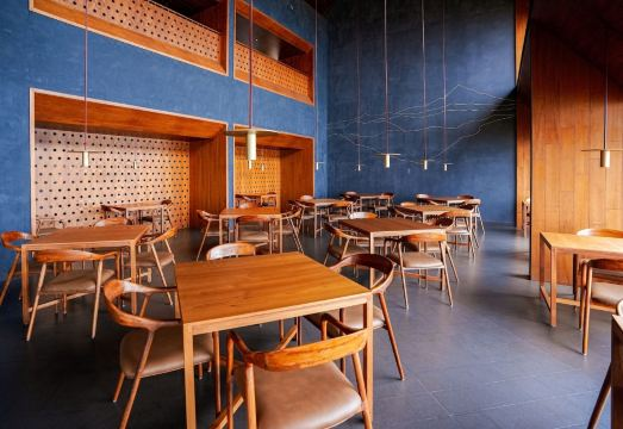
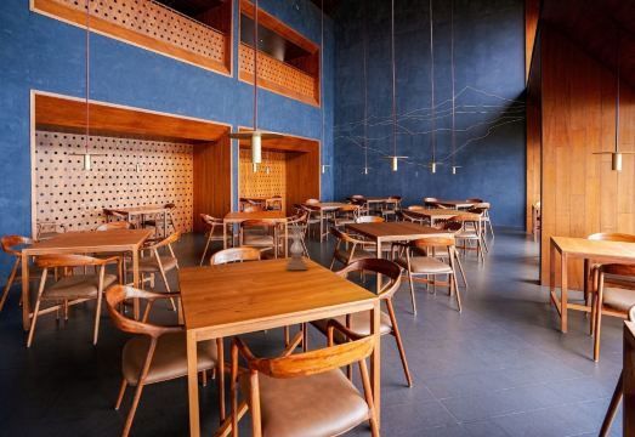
+ candle holder (296, 246)
